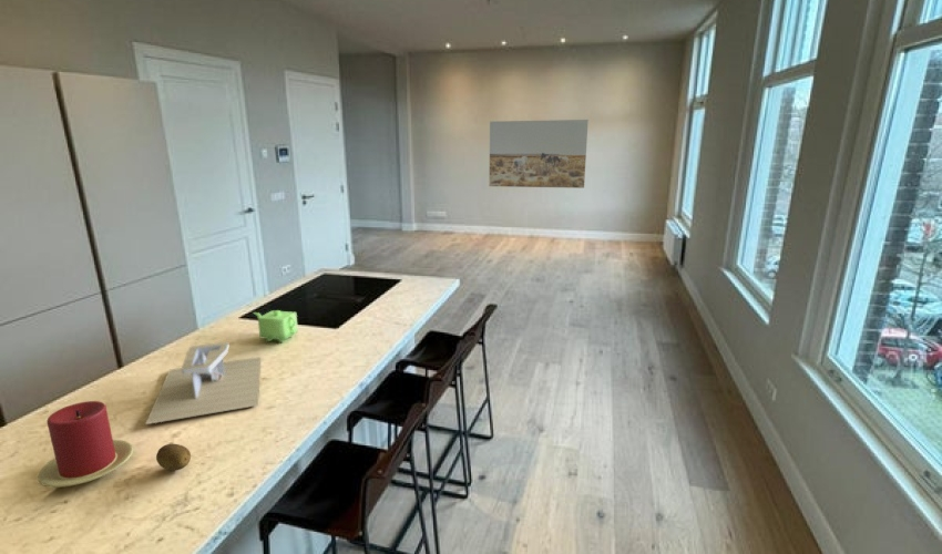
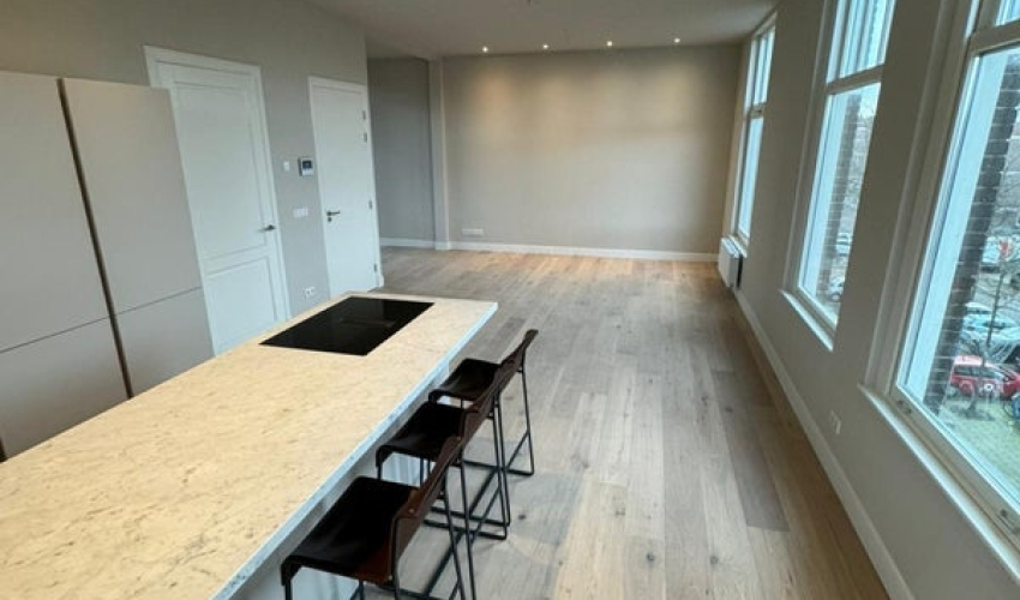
- architectural model (207, 366)
- wall art (536, 154)
- fruit (173, 456)
- teapot (275, 324)
- candle (82, 440)
